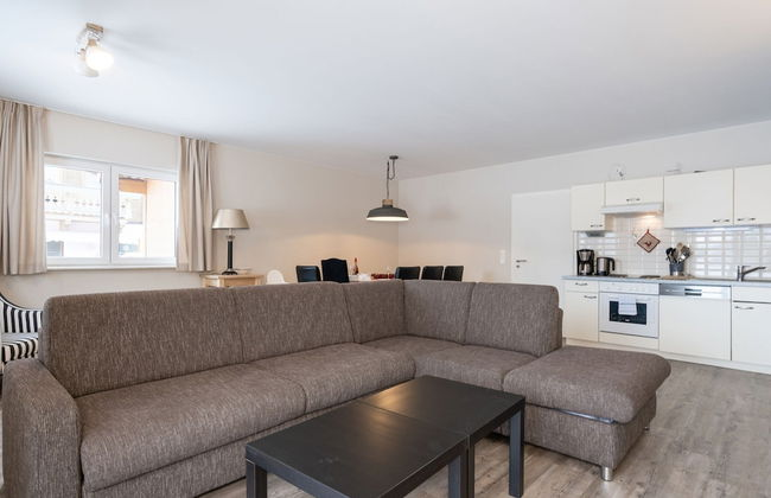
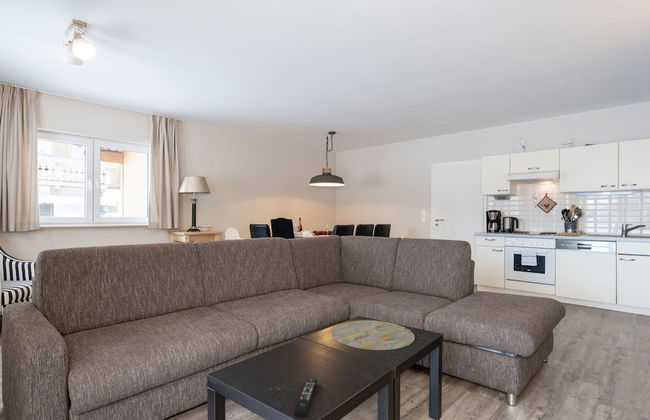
+ remote control (306, 395)
+ decorative tray (372, 333)
